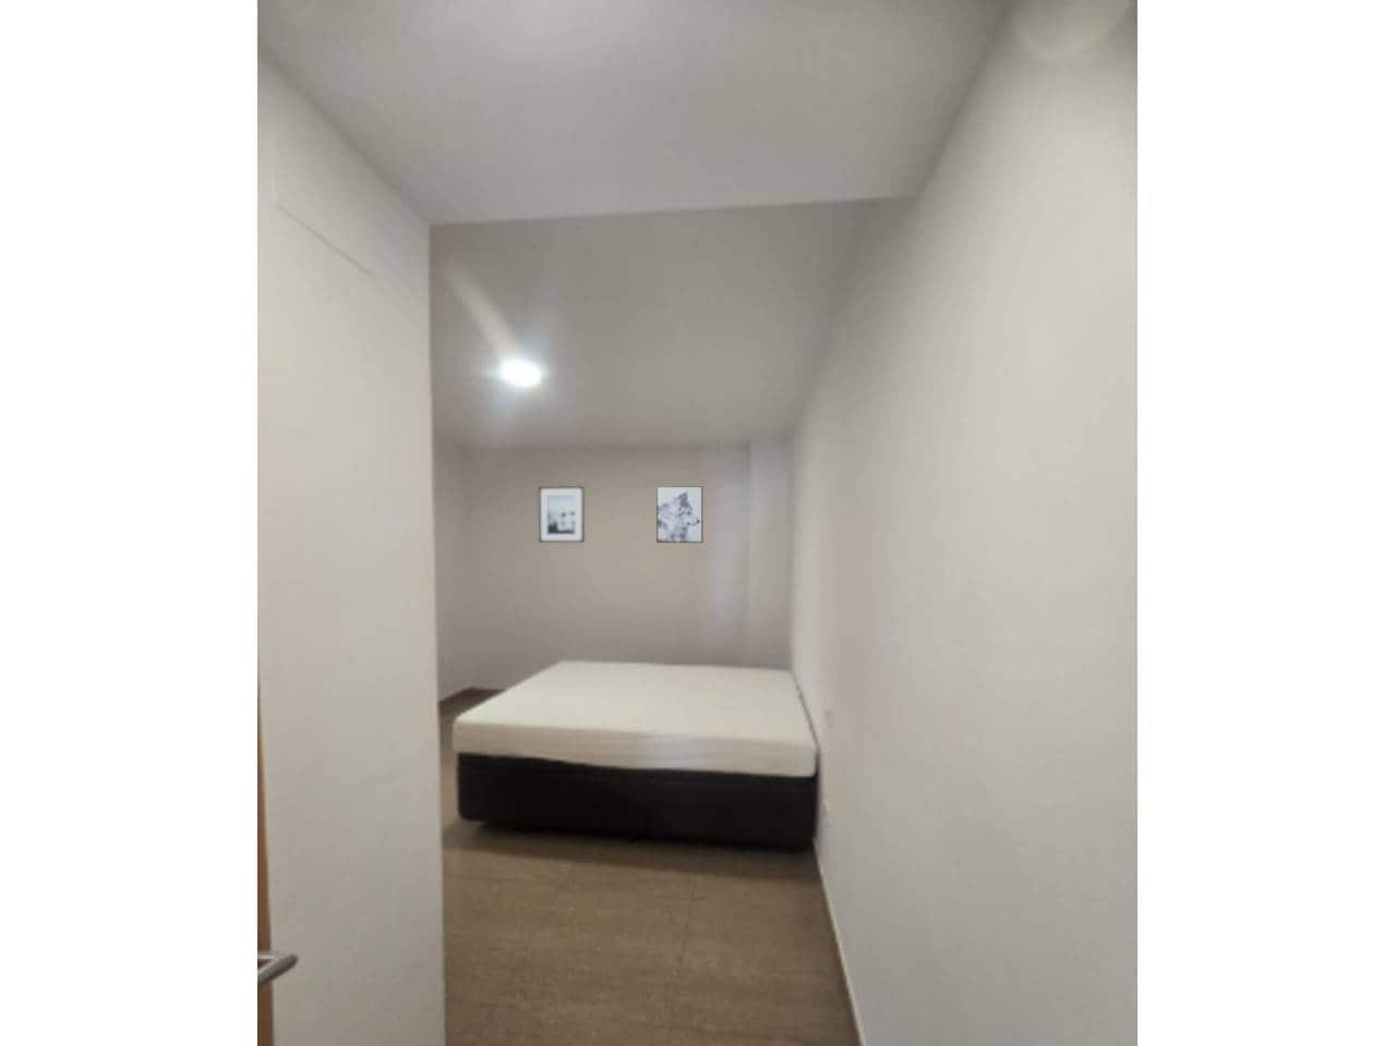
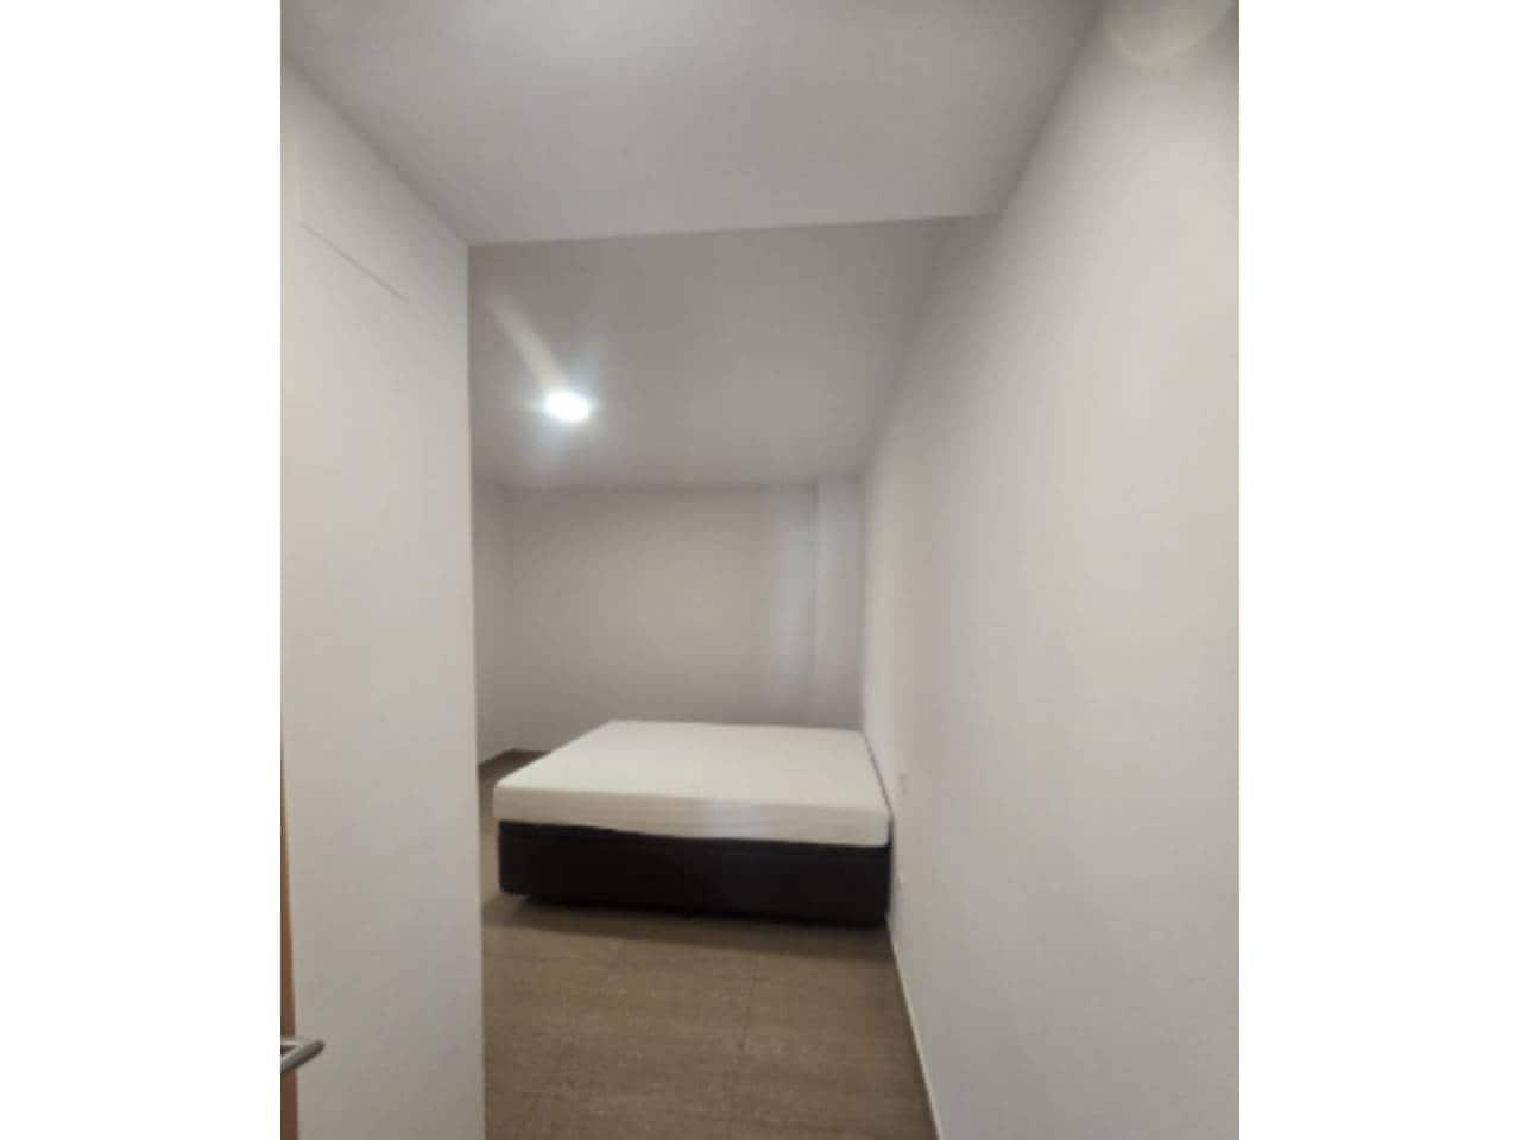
- wall art (561, 514)
- wall art (679, 514)
